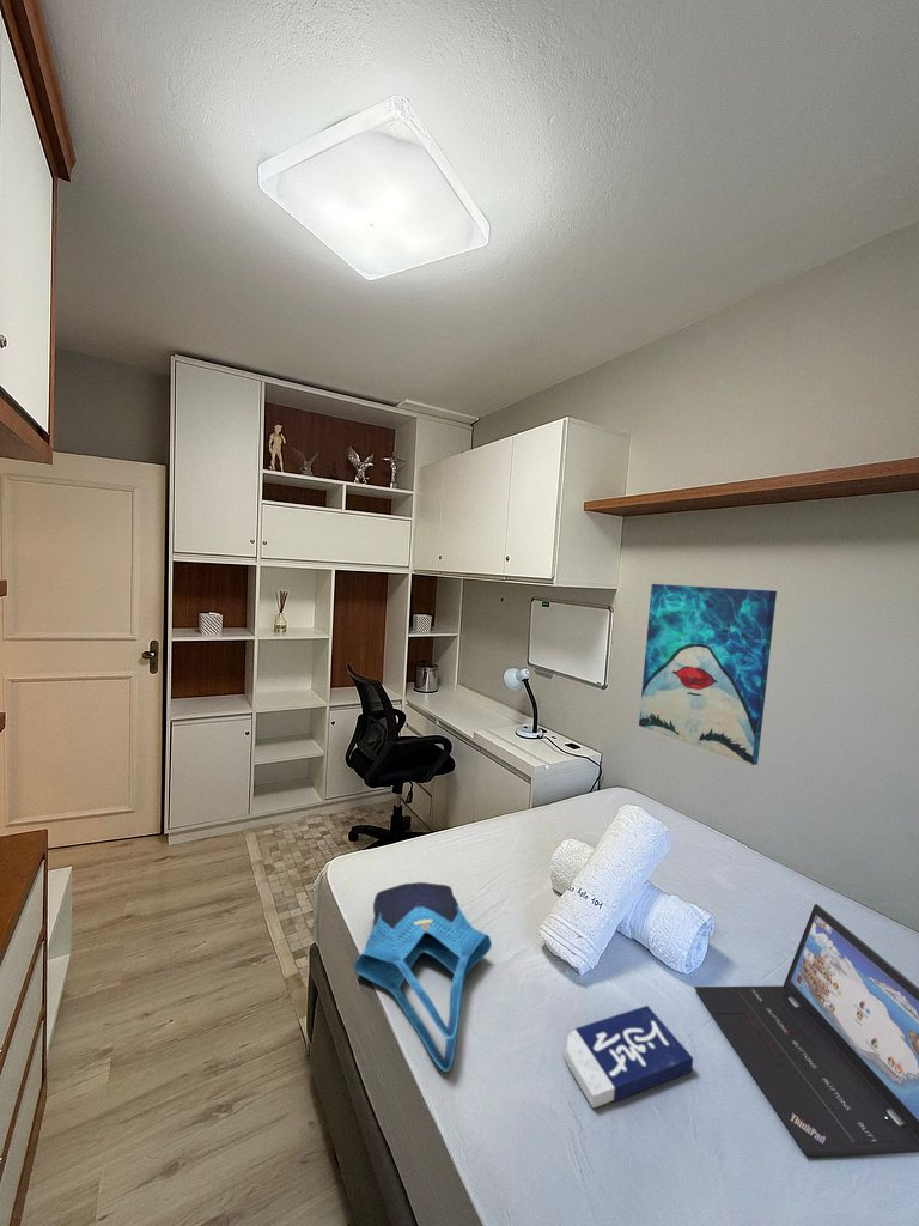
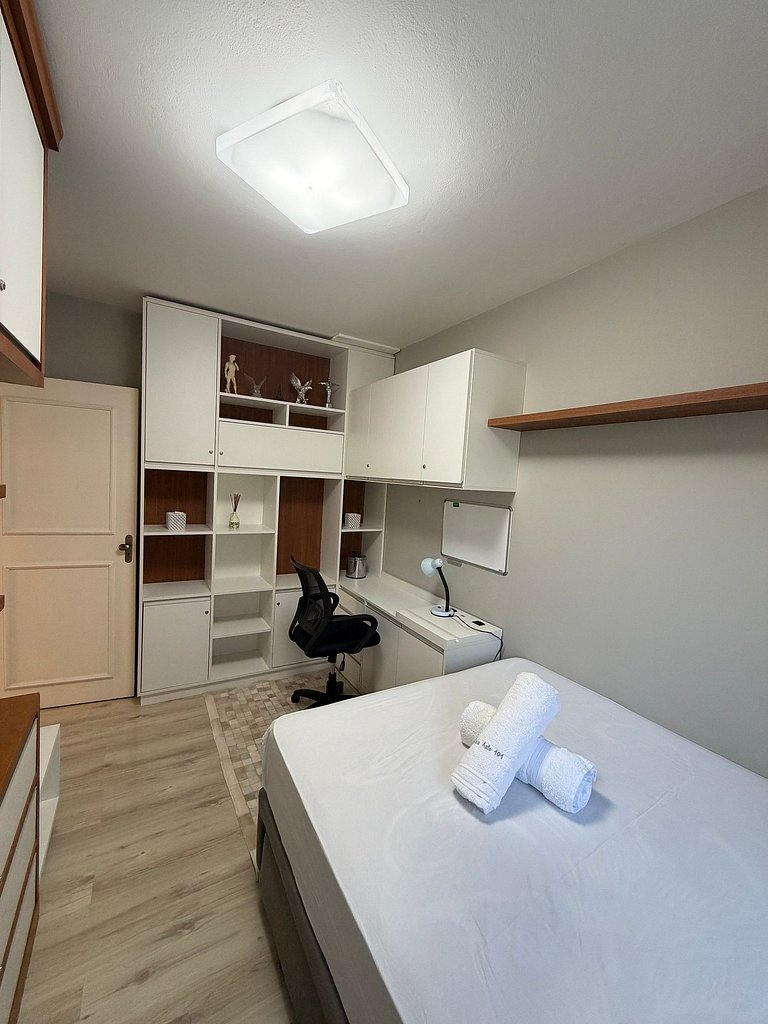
- wall art (699, 666)
- laptop (811, 1008)
- book (622, 1052)
- tote bag (427, 953)
